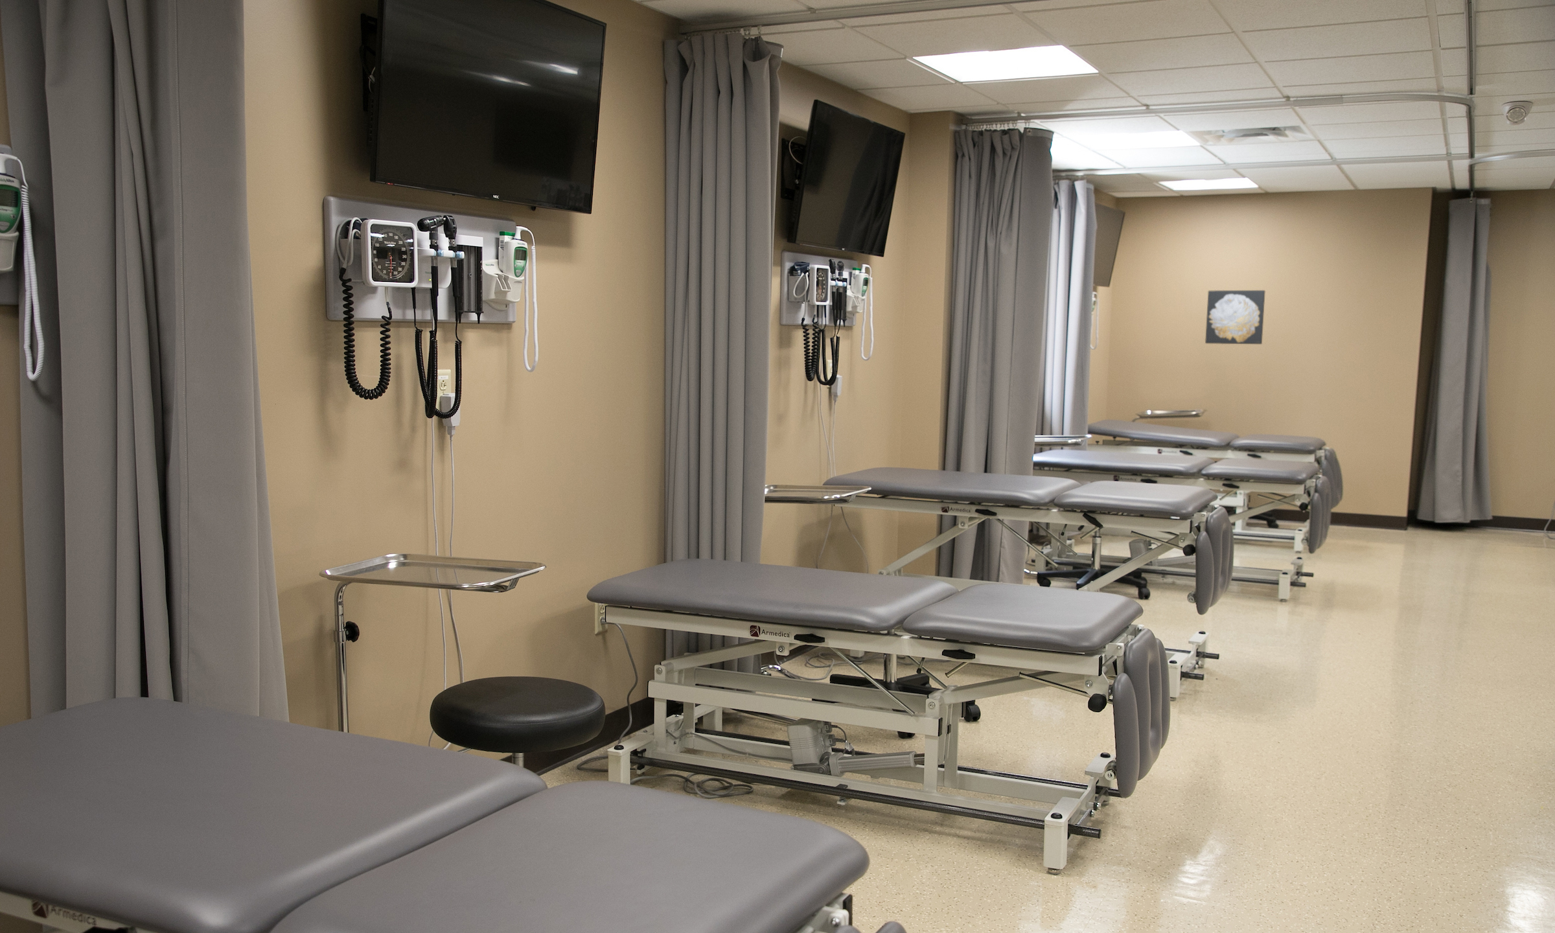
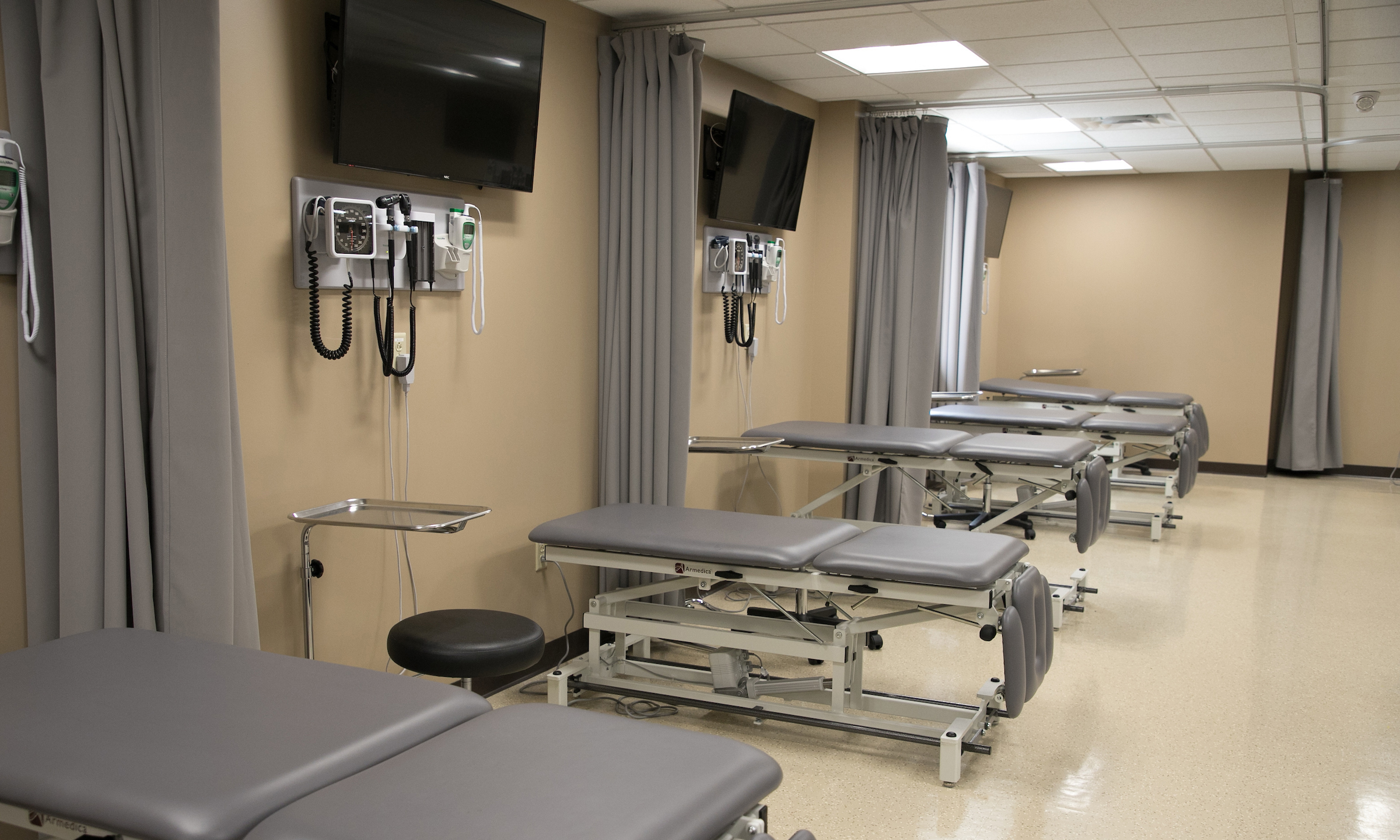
- wall art (1235, 317)
